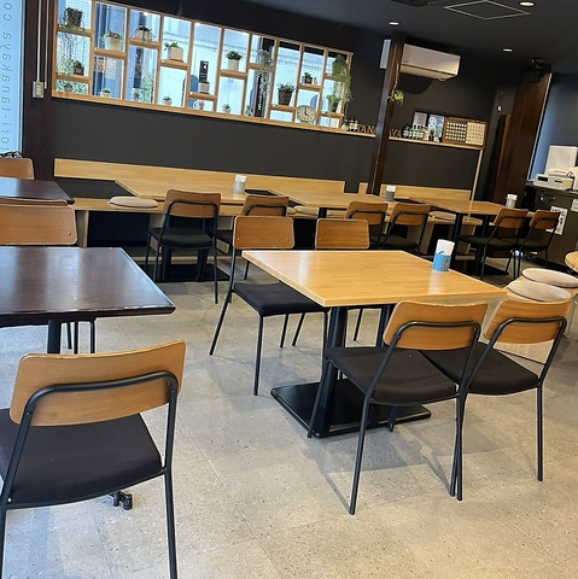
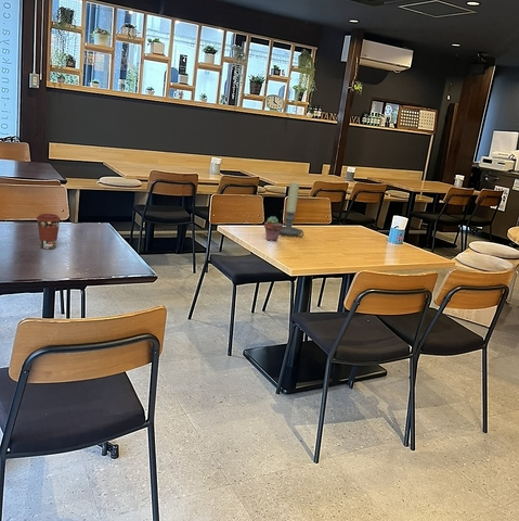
+ coffee cup (48, 231)
+ candle holder (293, 208)
+ potted succulent (272, 228)
